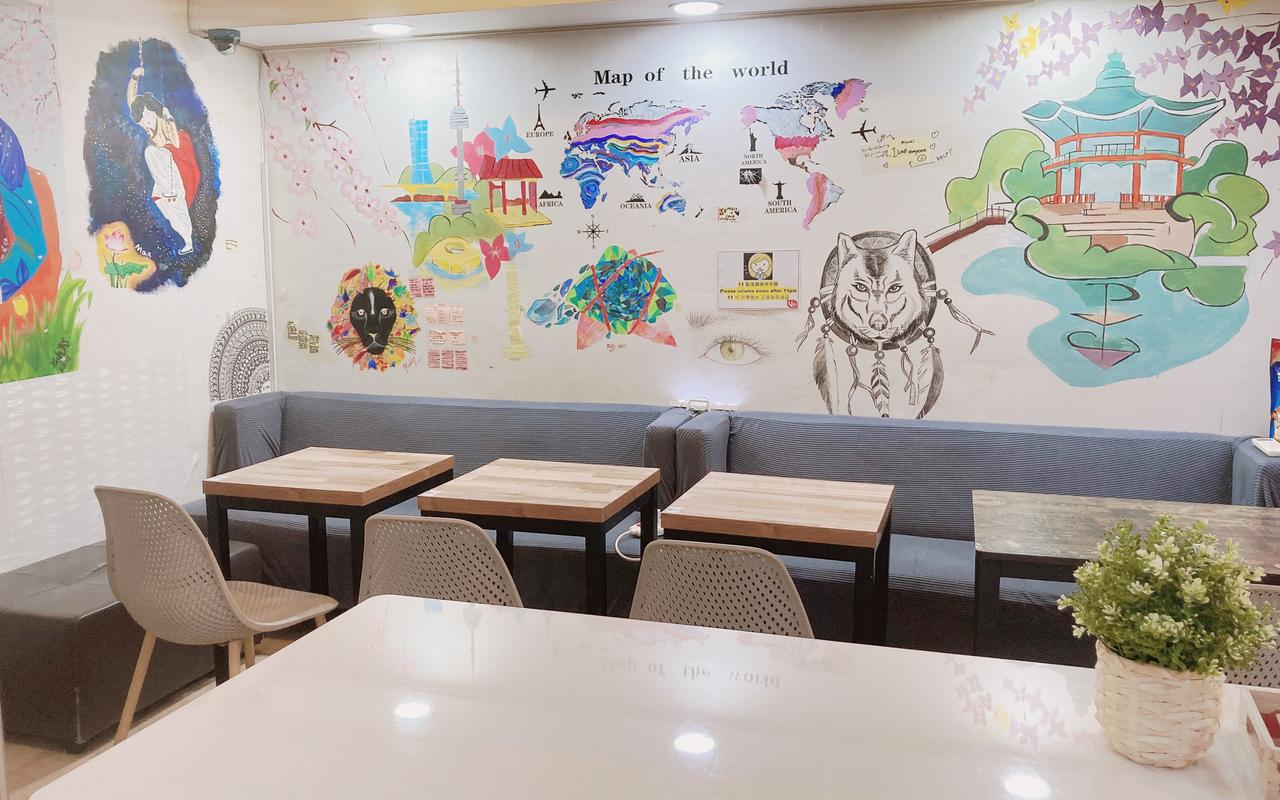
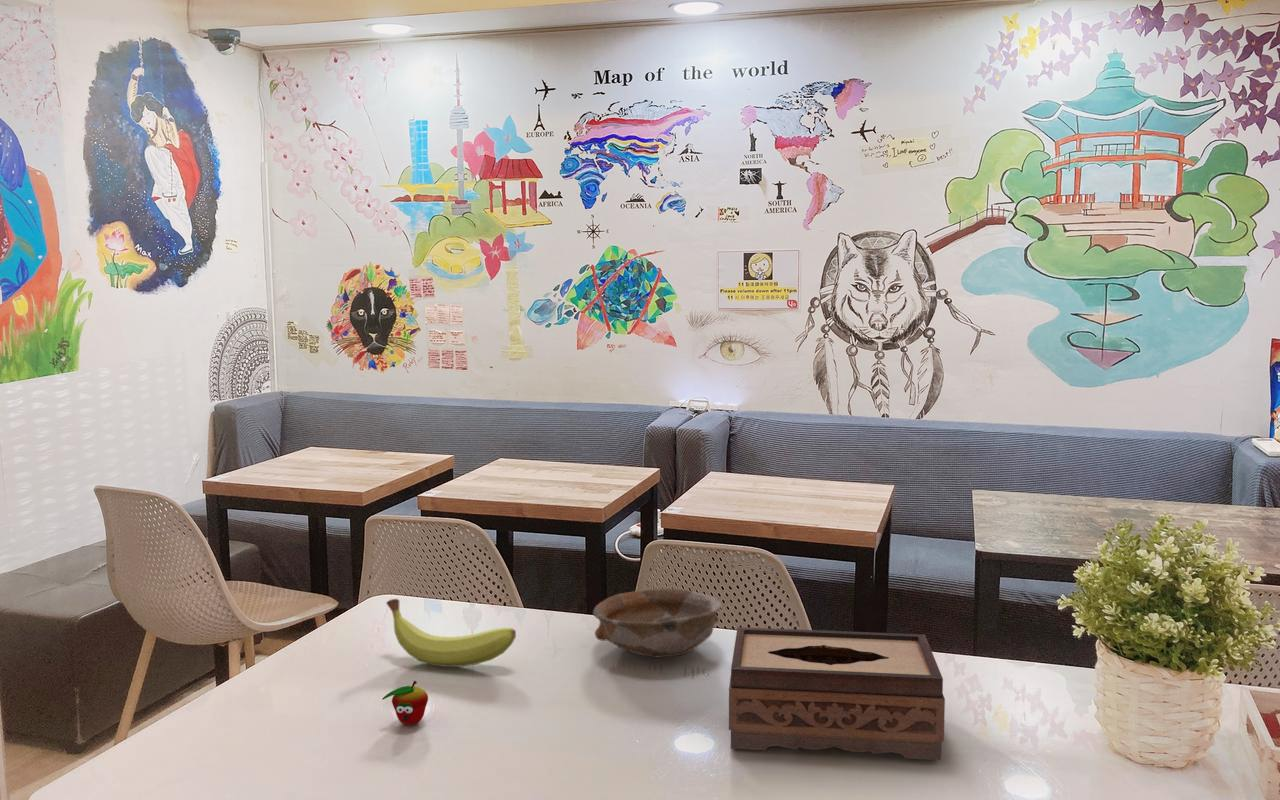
+ fruit (448, 637)
+ tissue box (832, 689)
+ bowl (656, 625)
+ apple (396, 694)
